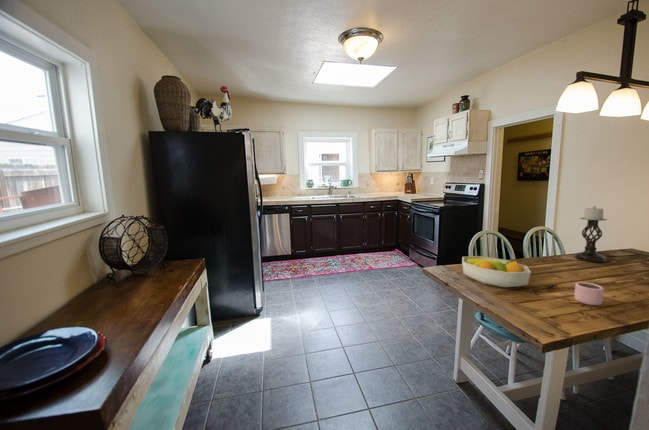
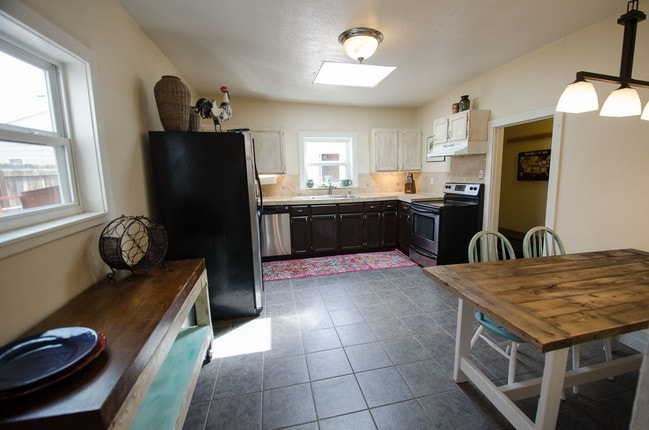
- mug (588, 292)
- candle holder (591, 232)
- fruit bowl (493, 268)
